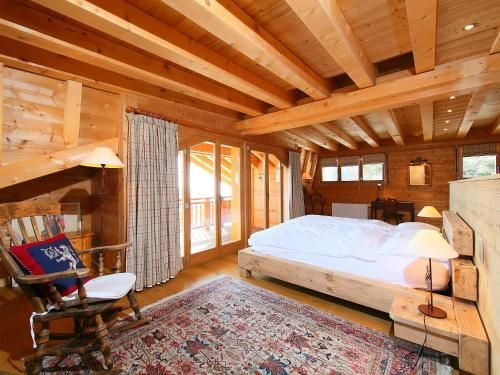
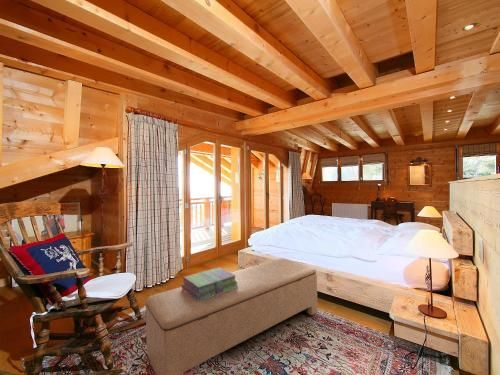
+ stack of books (209, 281)
+ bench (243, 304)
